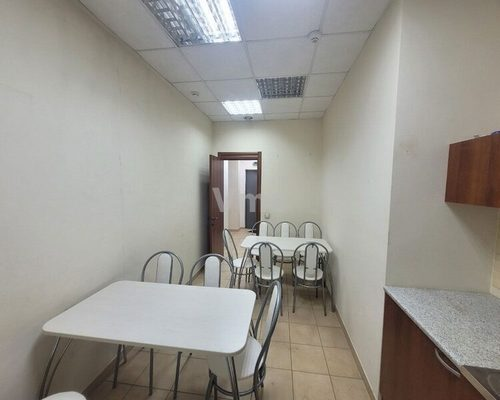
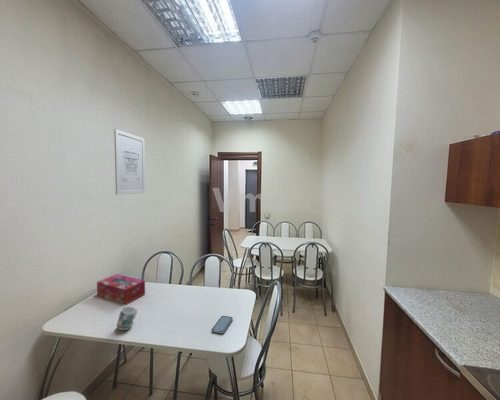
+ tissue box (121, 288)
+ smartphone (222, 323)
+ mug (127, 316)
+ wall art (131, 164)
